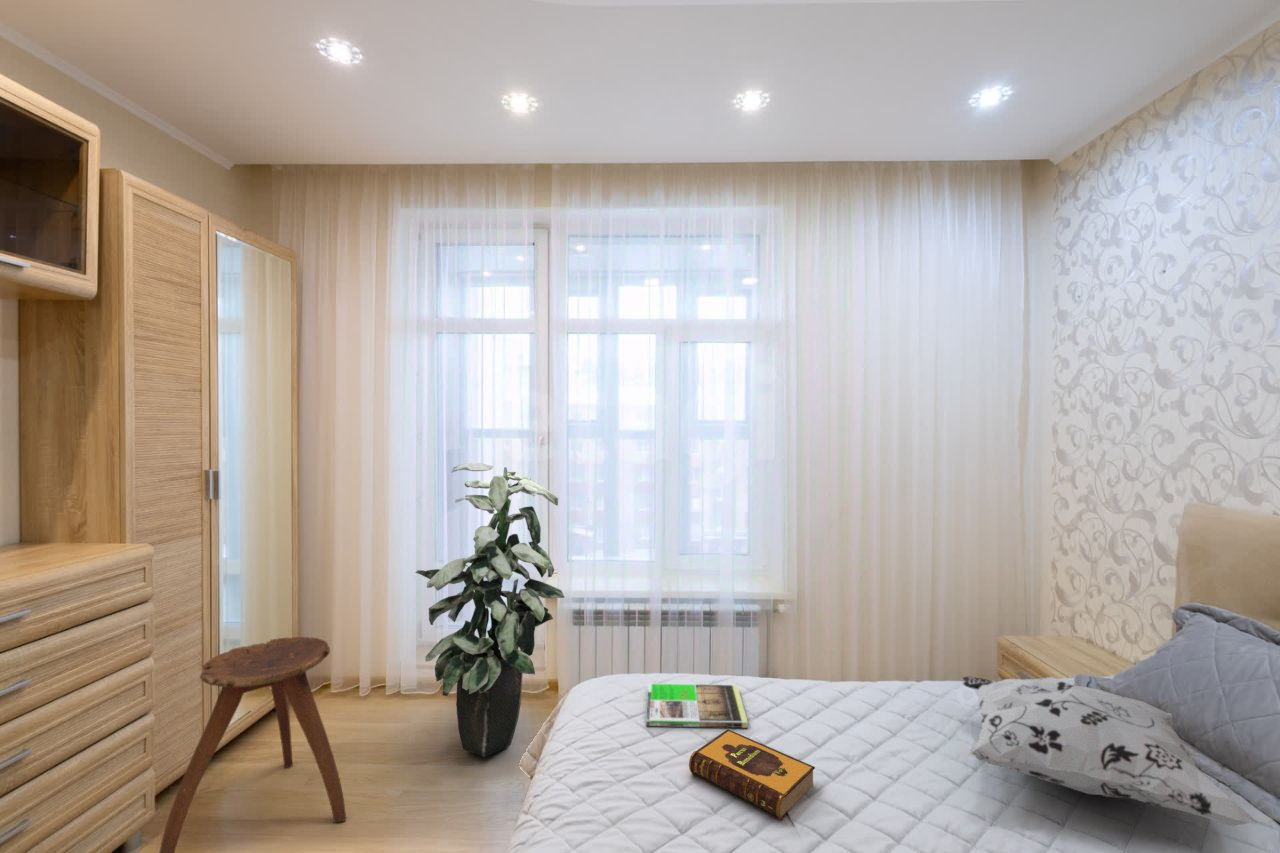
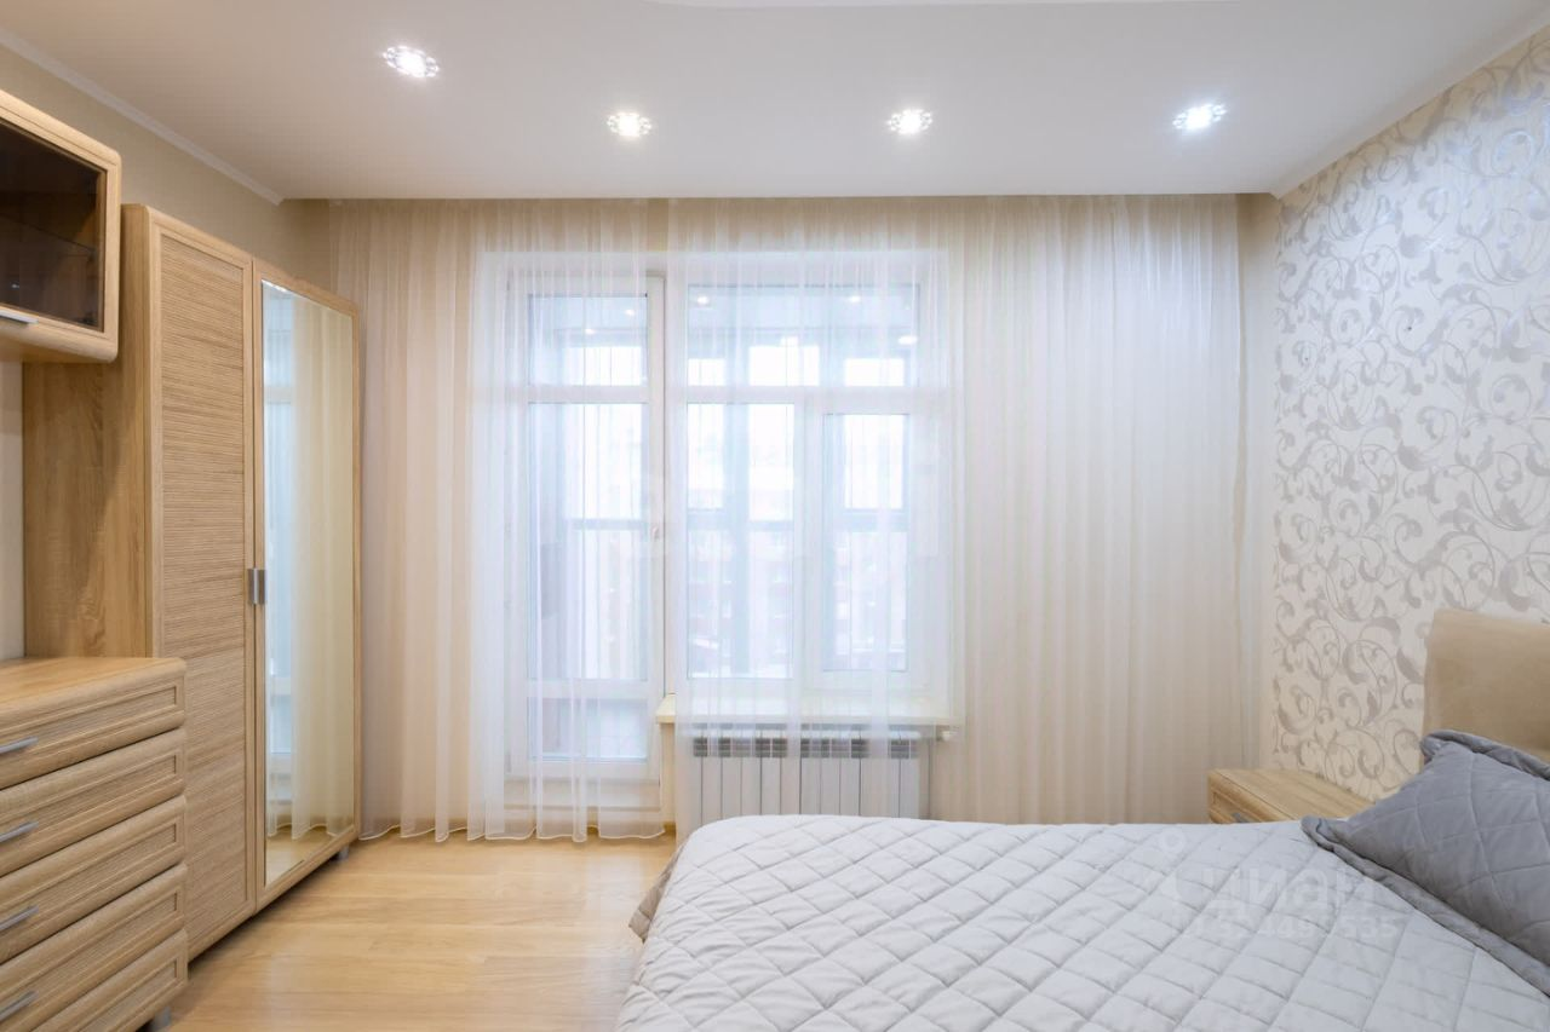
- magazine (694, 703)
- hardback book (750, 771)
- indoor plant (489, 600)
- decorative pillow (1076, 733)
- stool (283, 725)
